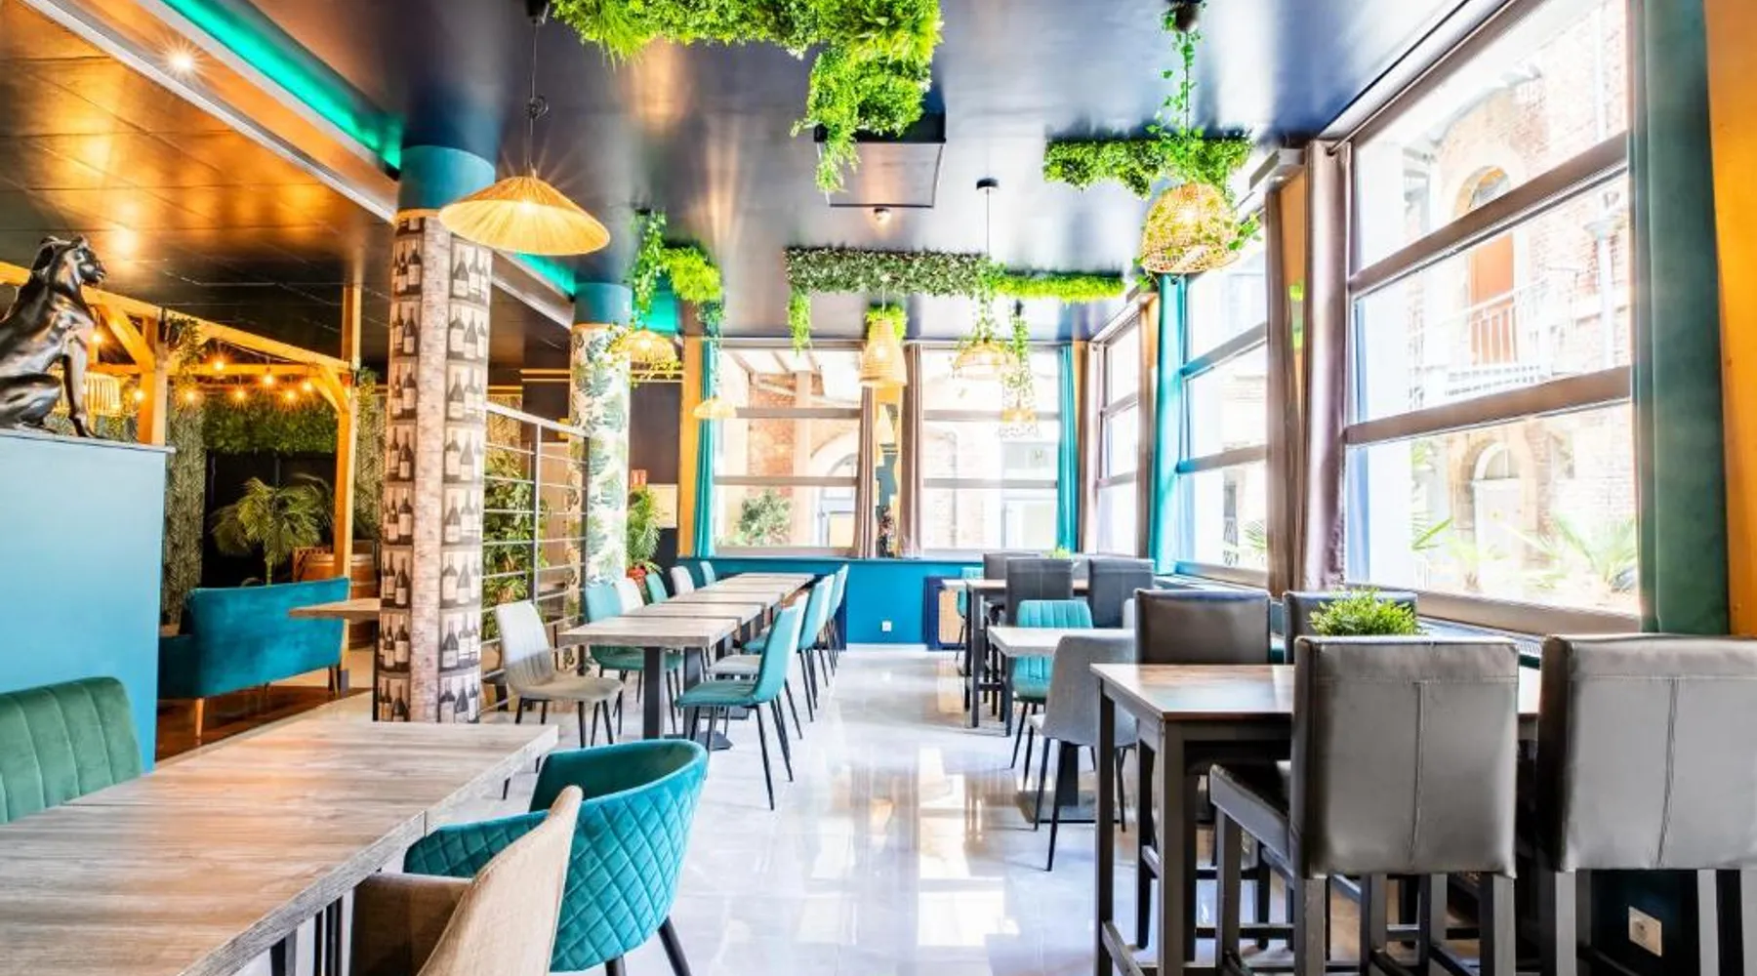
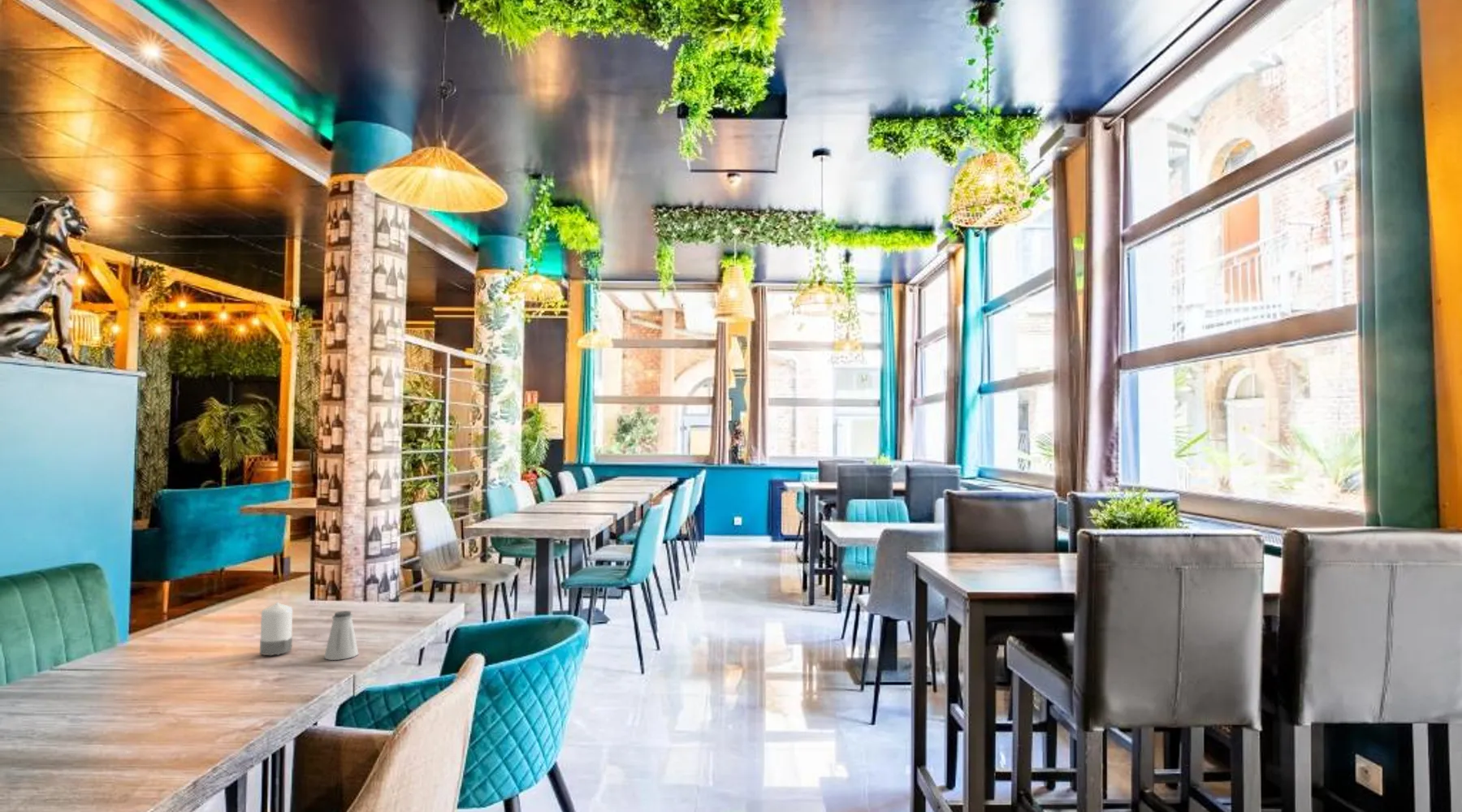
+ candle (276, 627)
+ saltshaker (342, 633)
